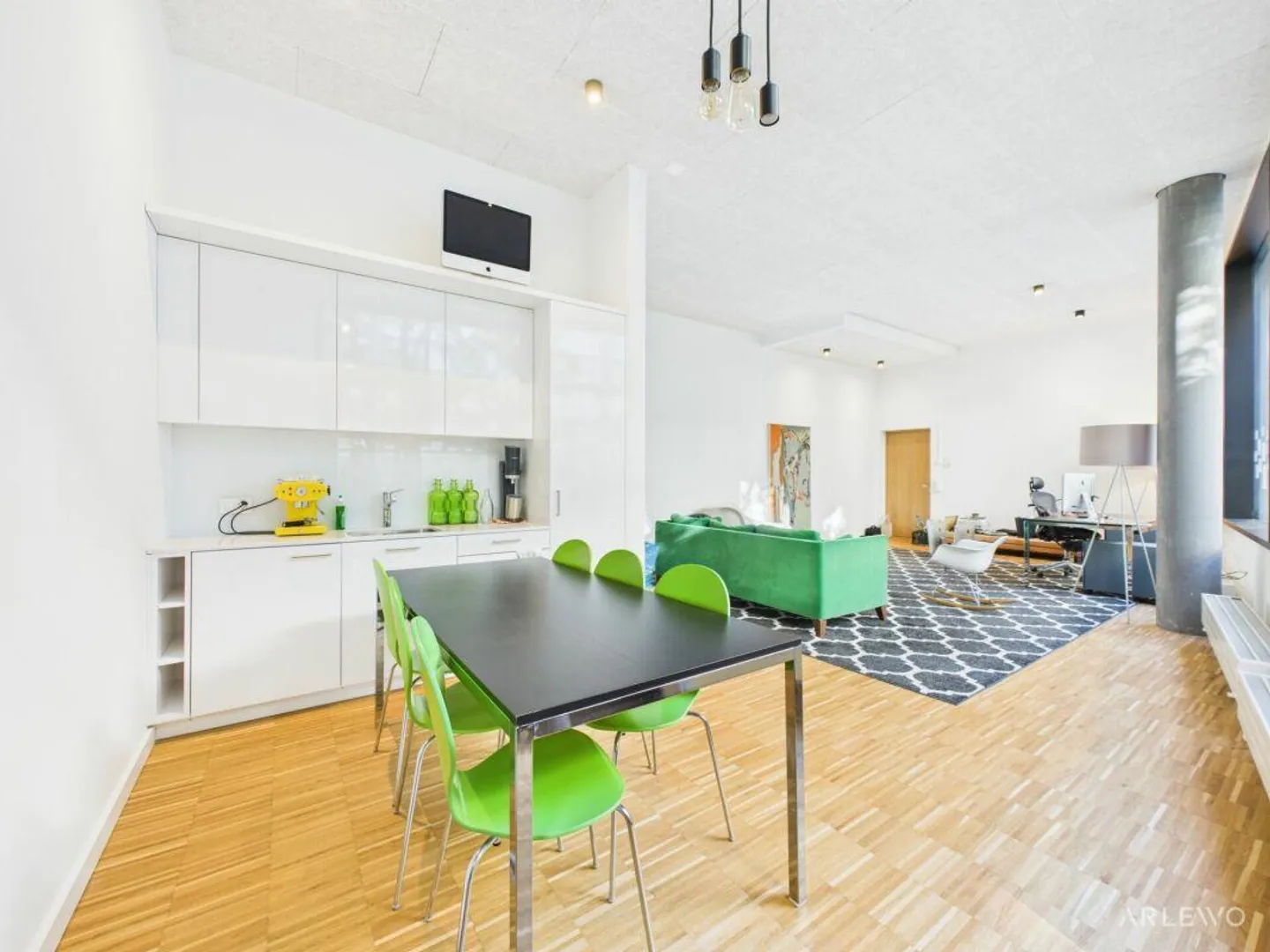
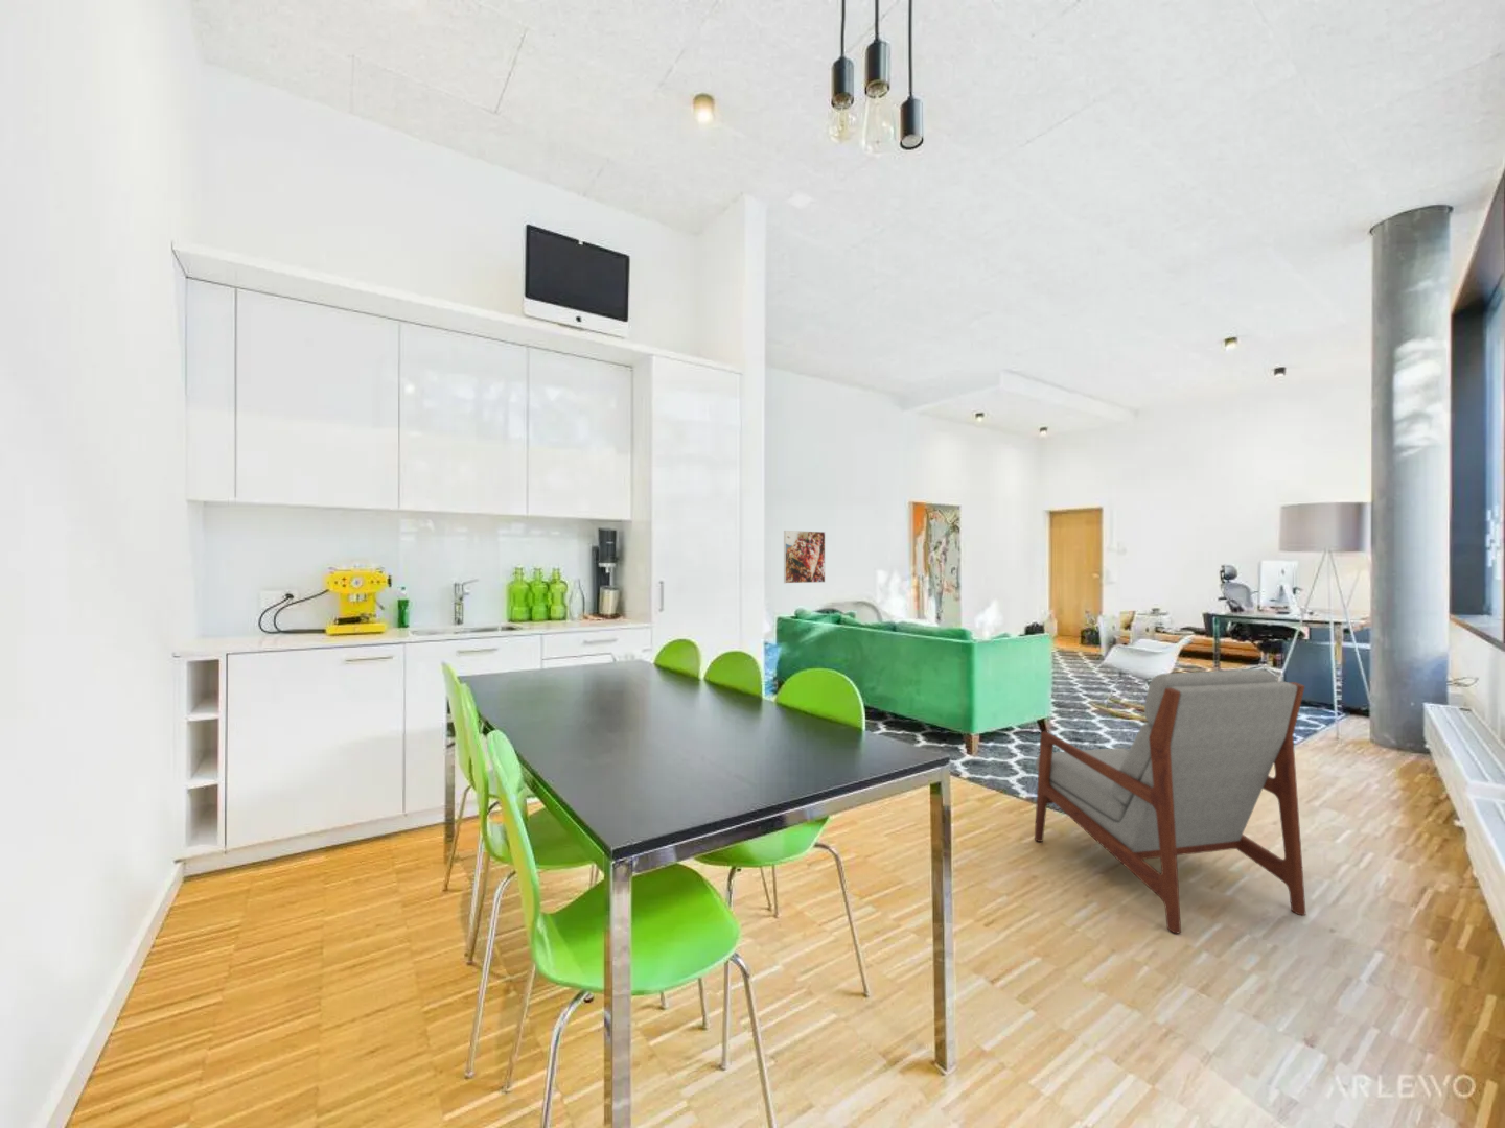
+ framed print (805, 557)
+ armchair (1148, 764)
